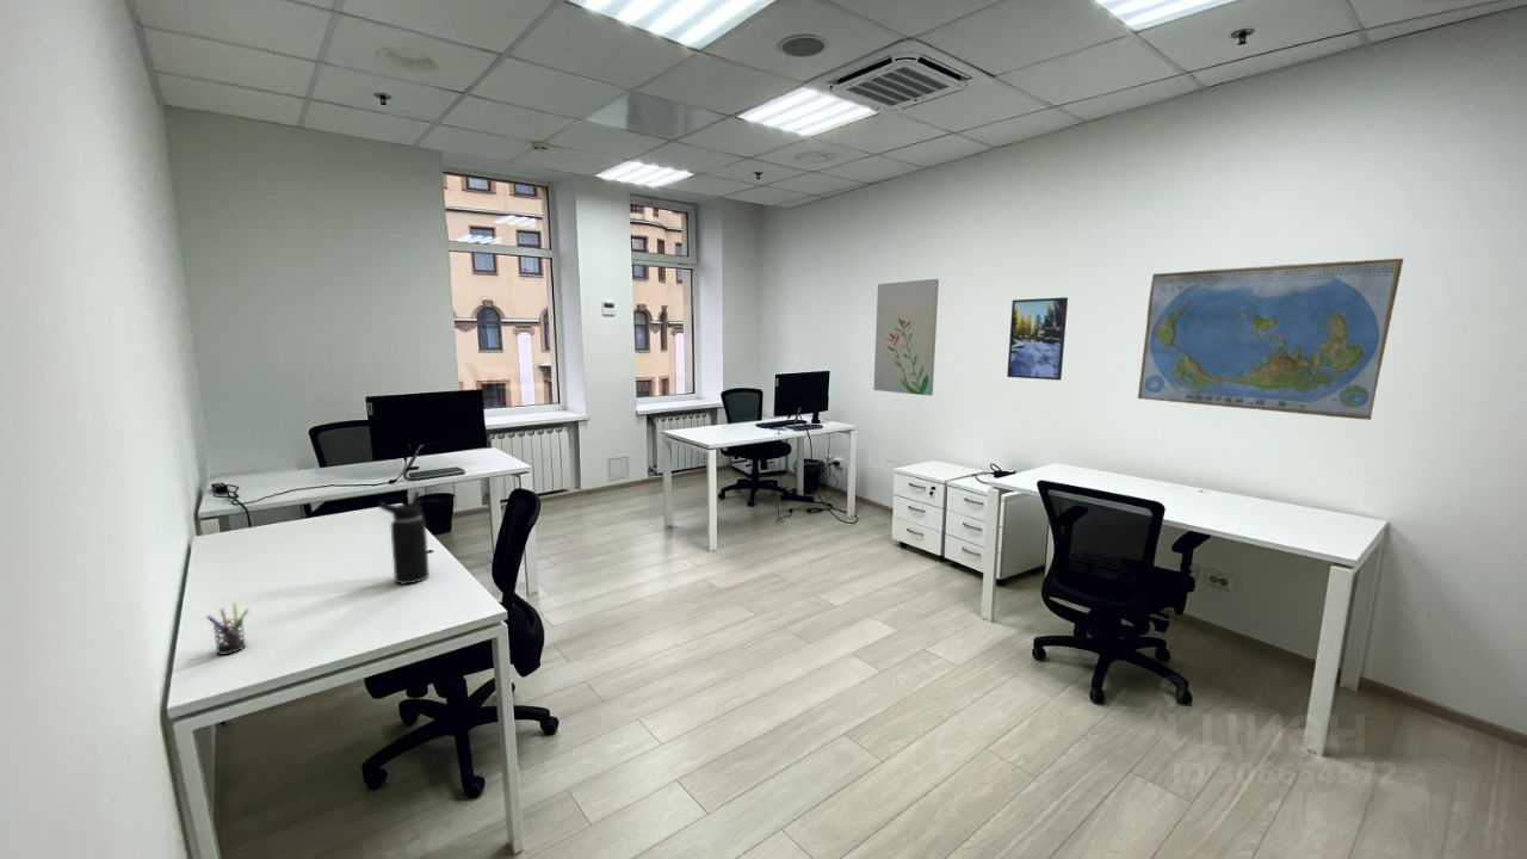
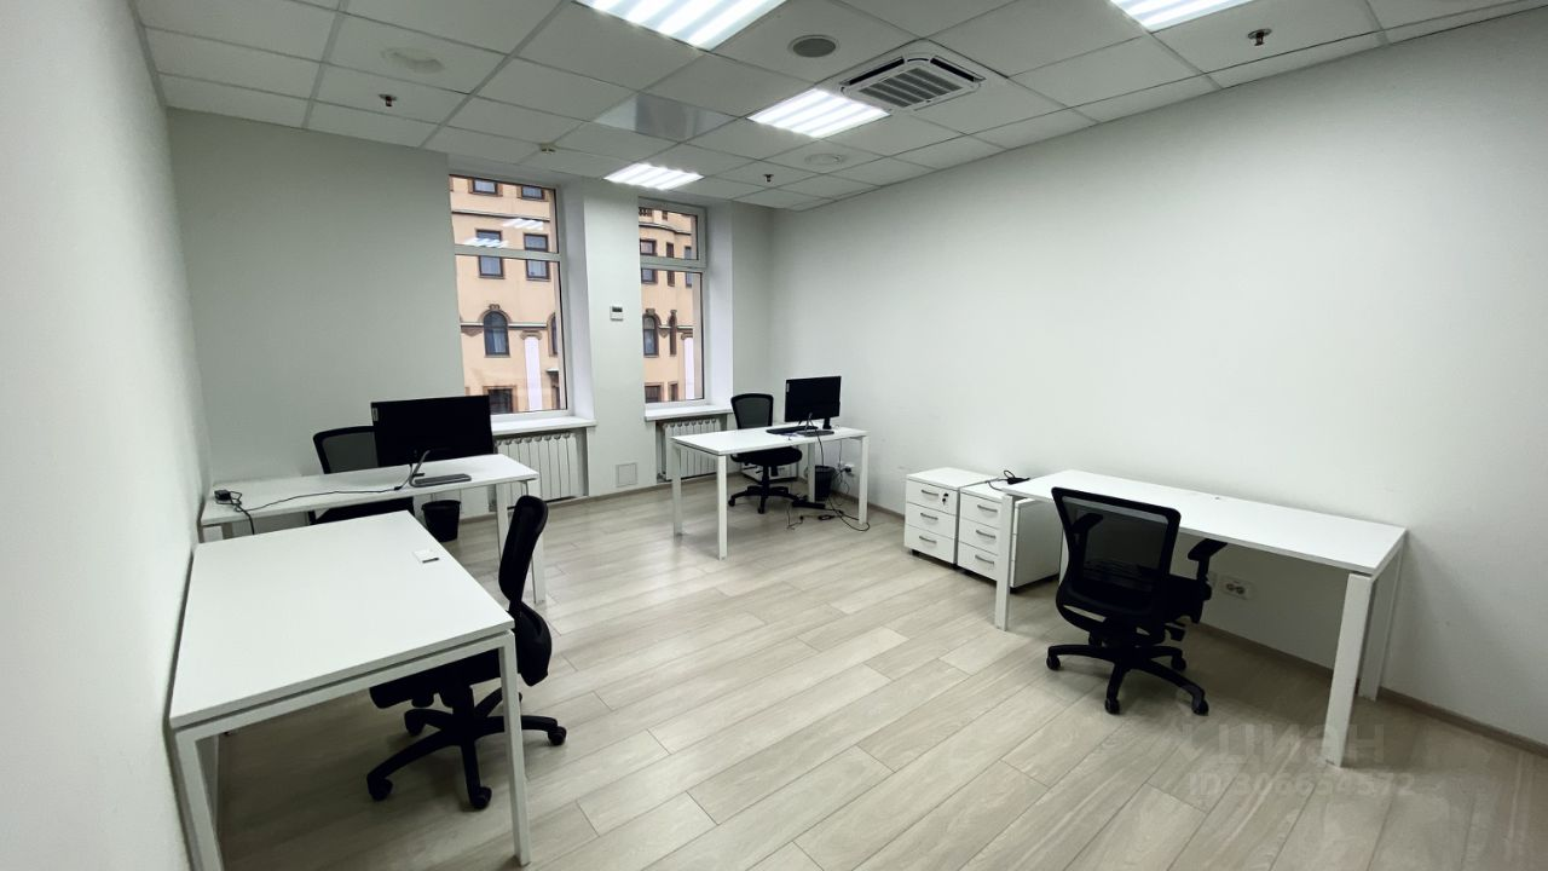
- world map (1250, 339)
- wall art (904, 338)
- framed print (1035, 339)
- pen holder (231, 626)
- water bottle (403, 537)
